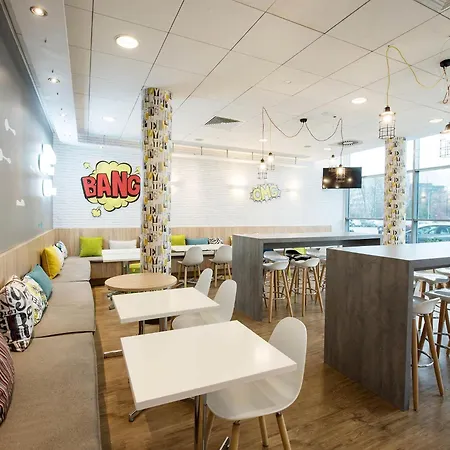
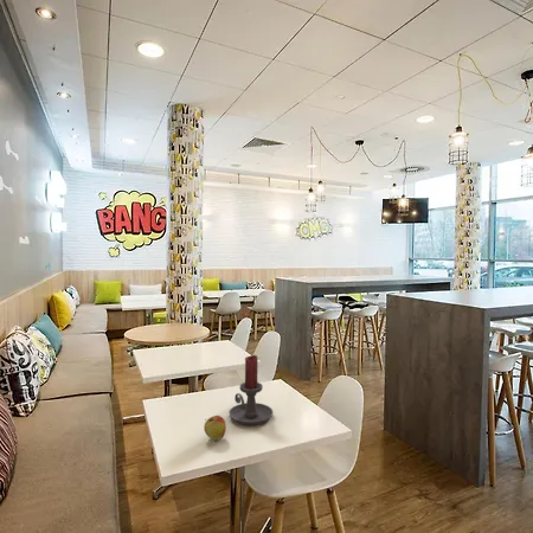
+ candle holder (248, 384)
+ apple (214, 428)
